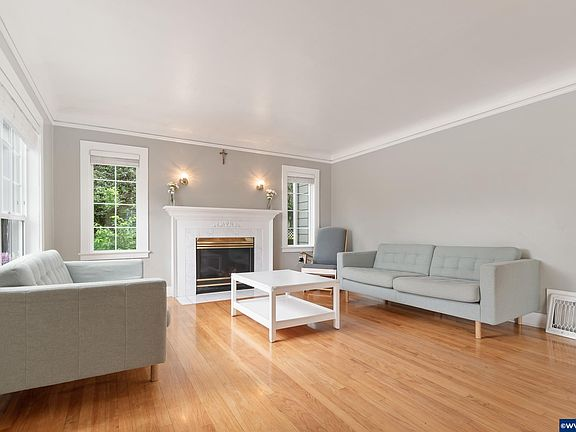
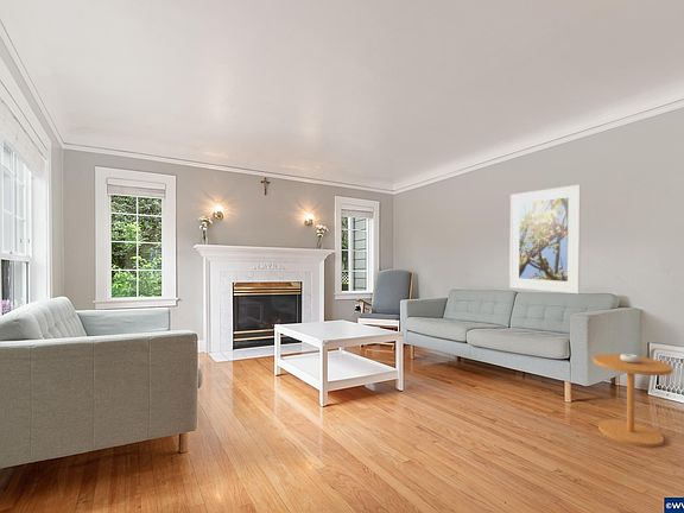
+ side table (629, 394)
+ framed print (542, 240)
